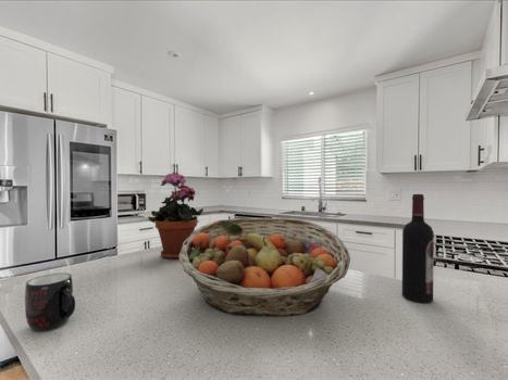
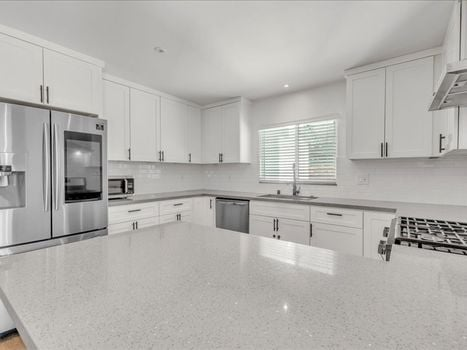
- potted plant (177, 214)
- mug (54, 302)
- fruit basket (262, 258)
- wine bottle (417, 245)
